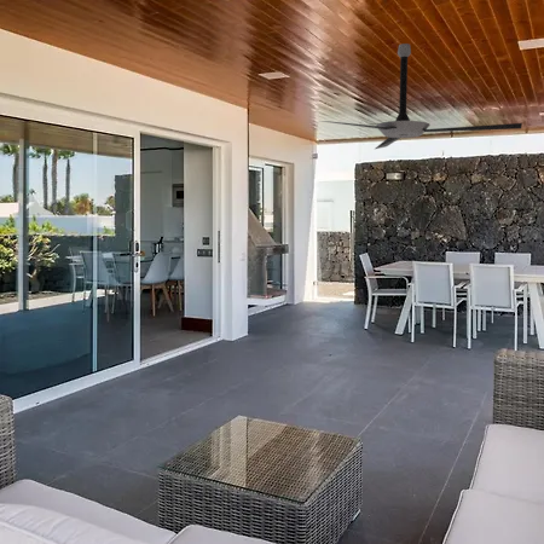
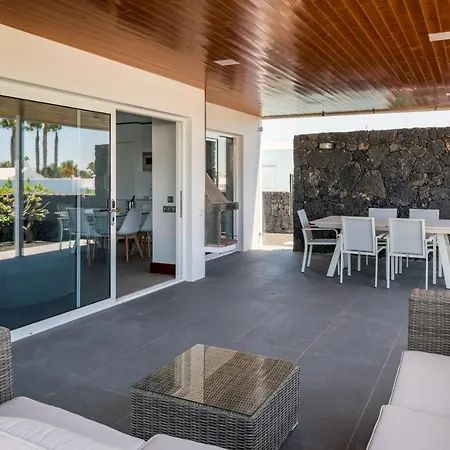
- ceiling fan (406, 92)
